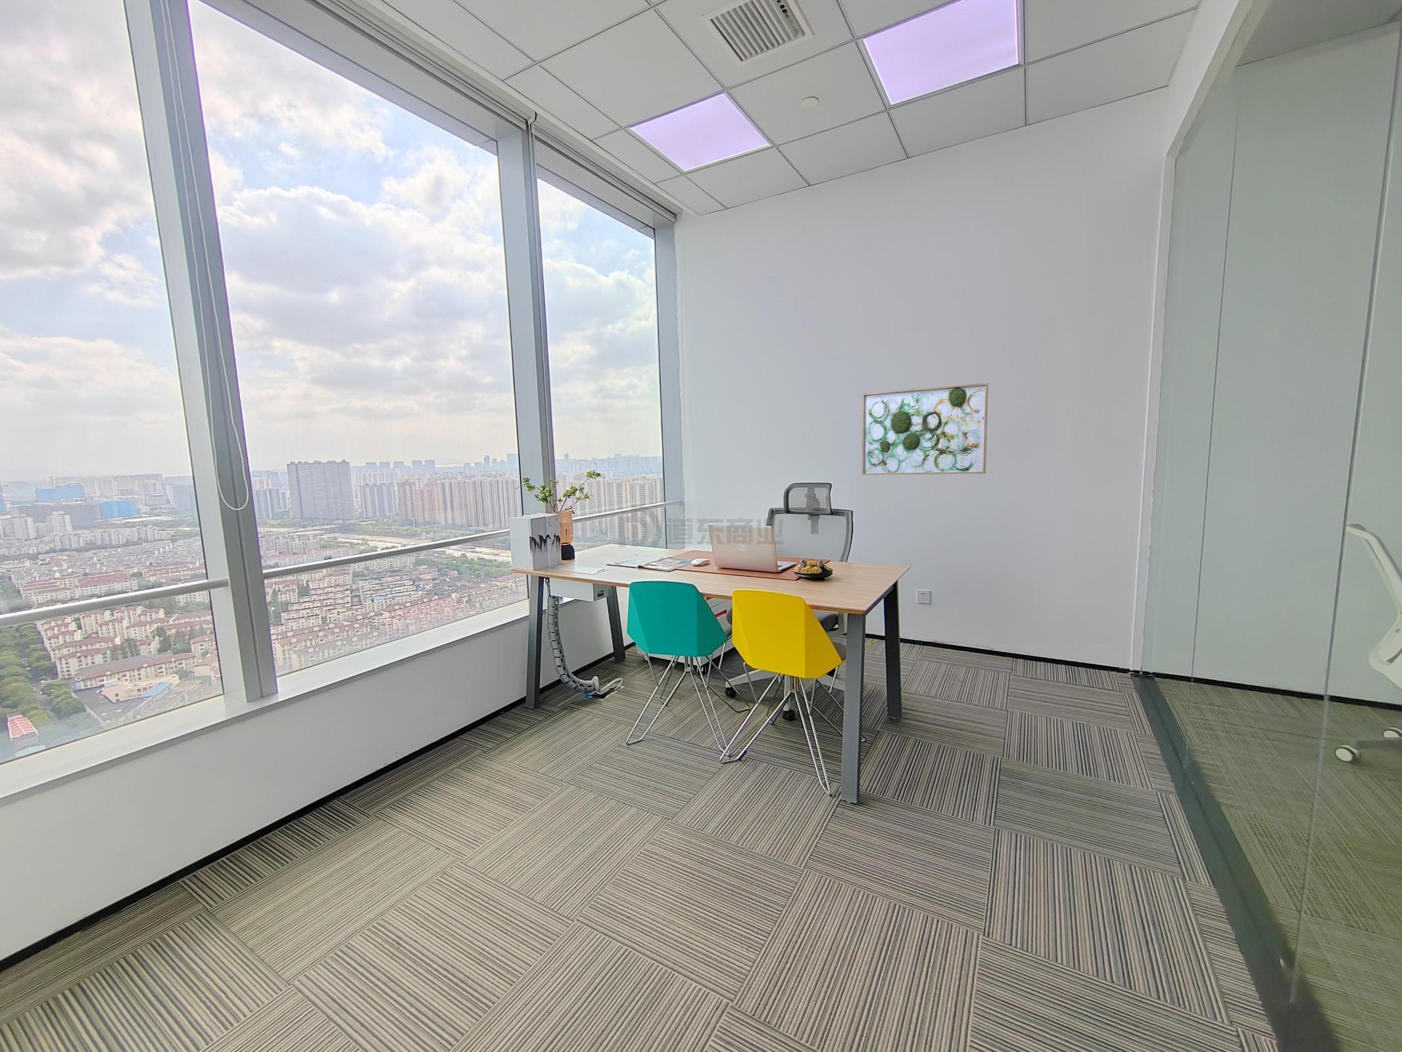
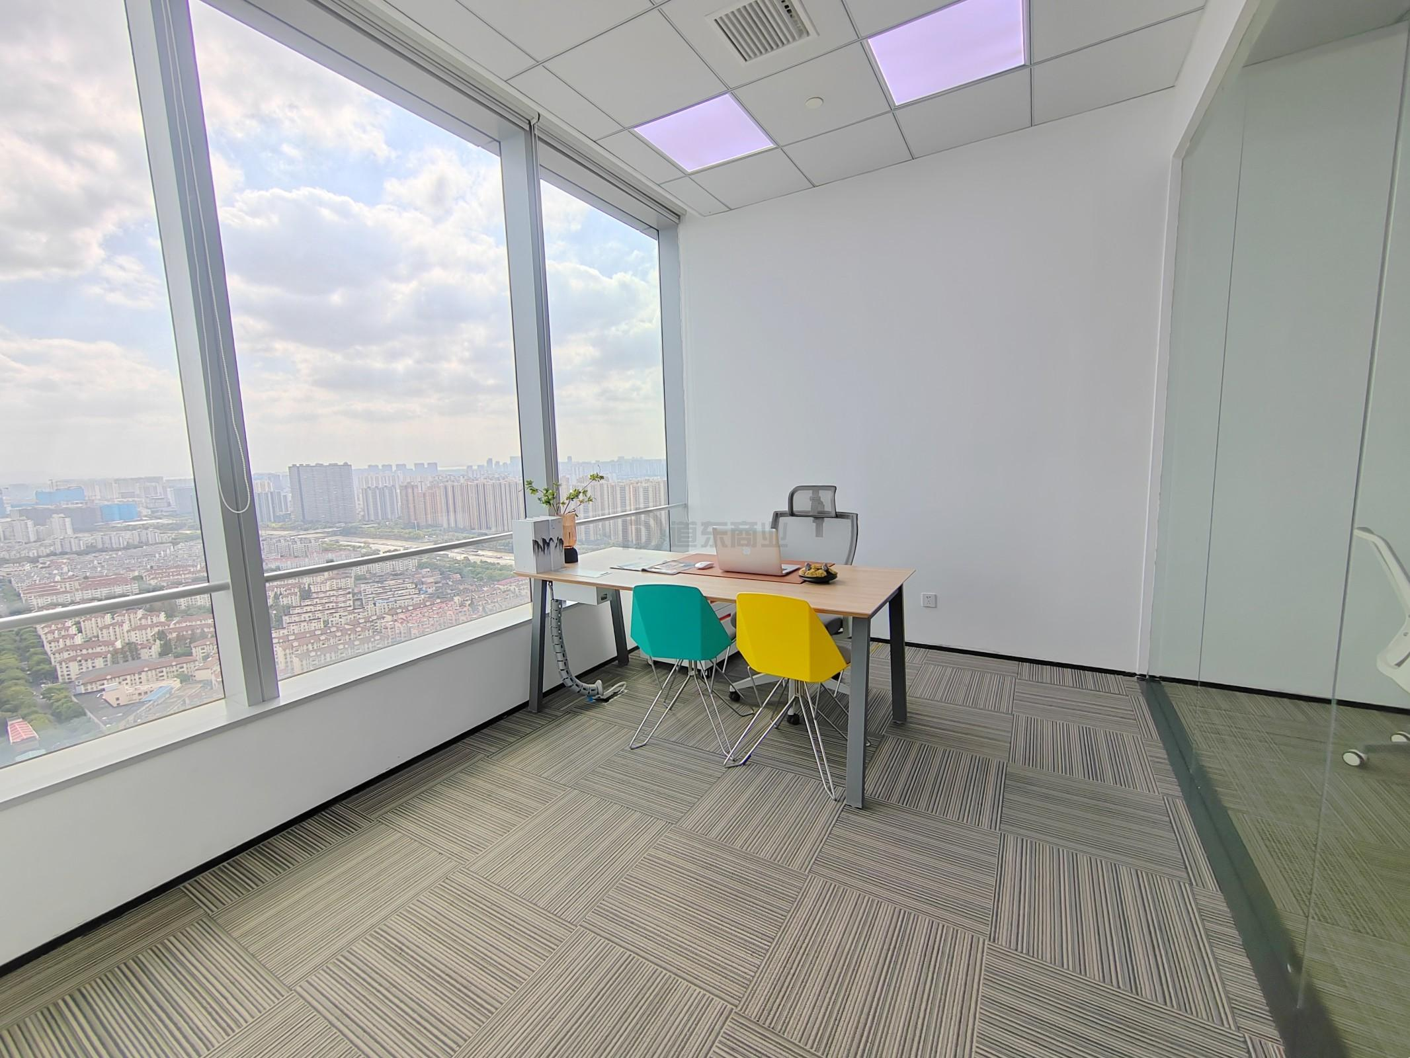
- wall art (920, 431)
